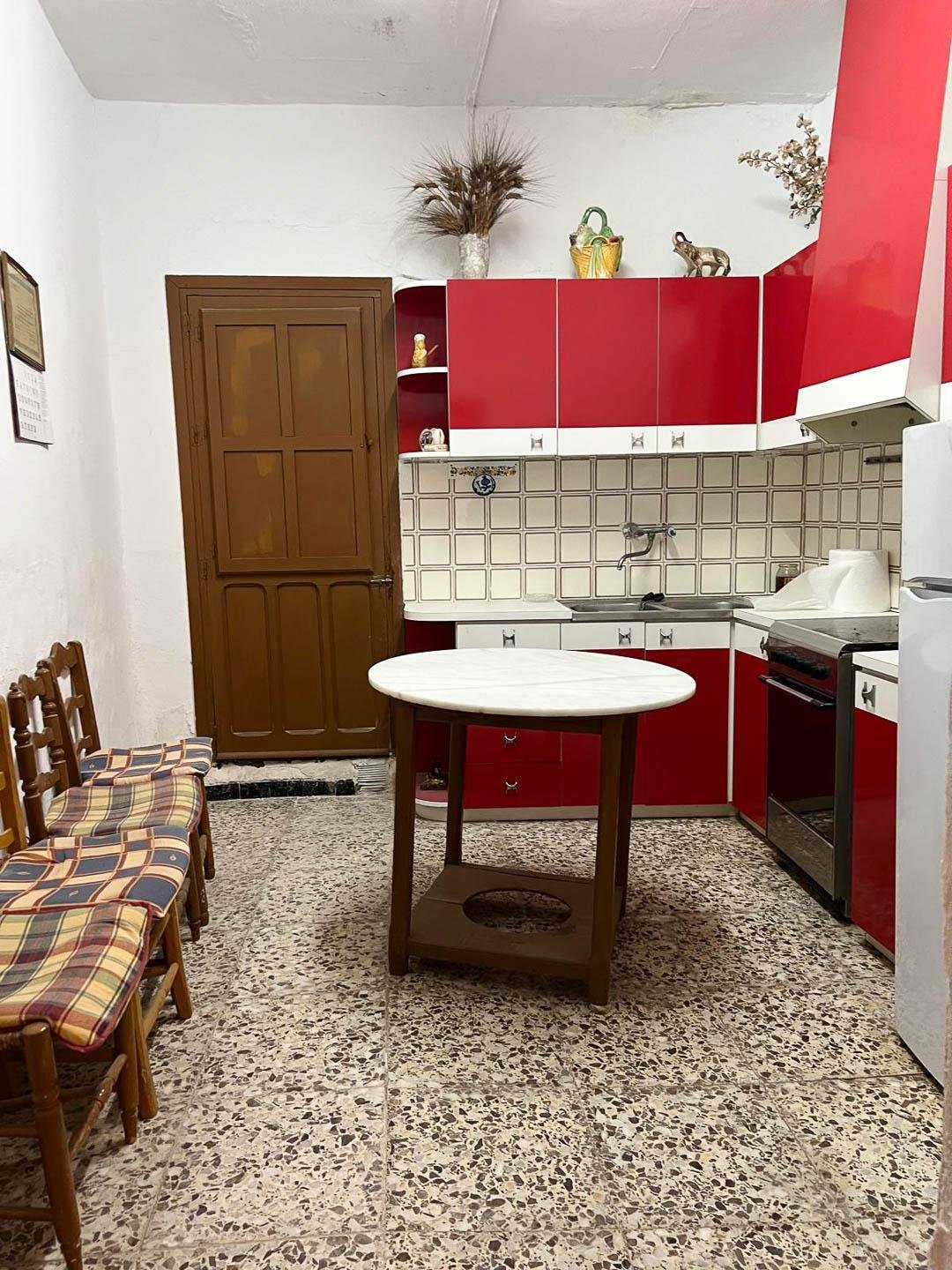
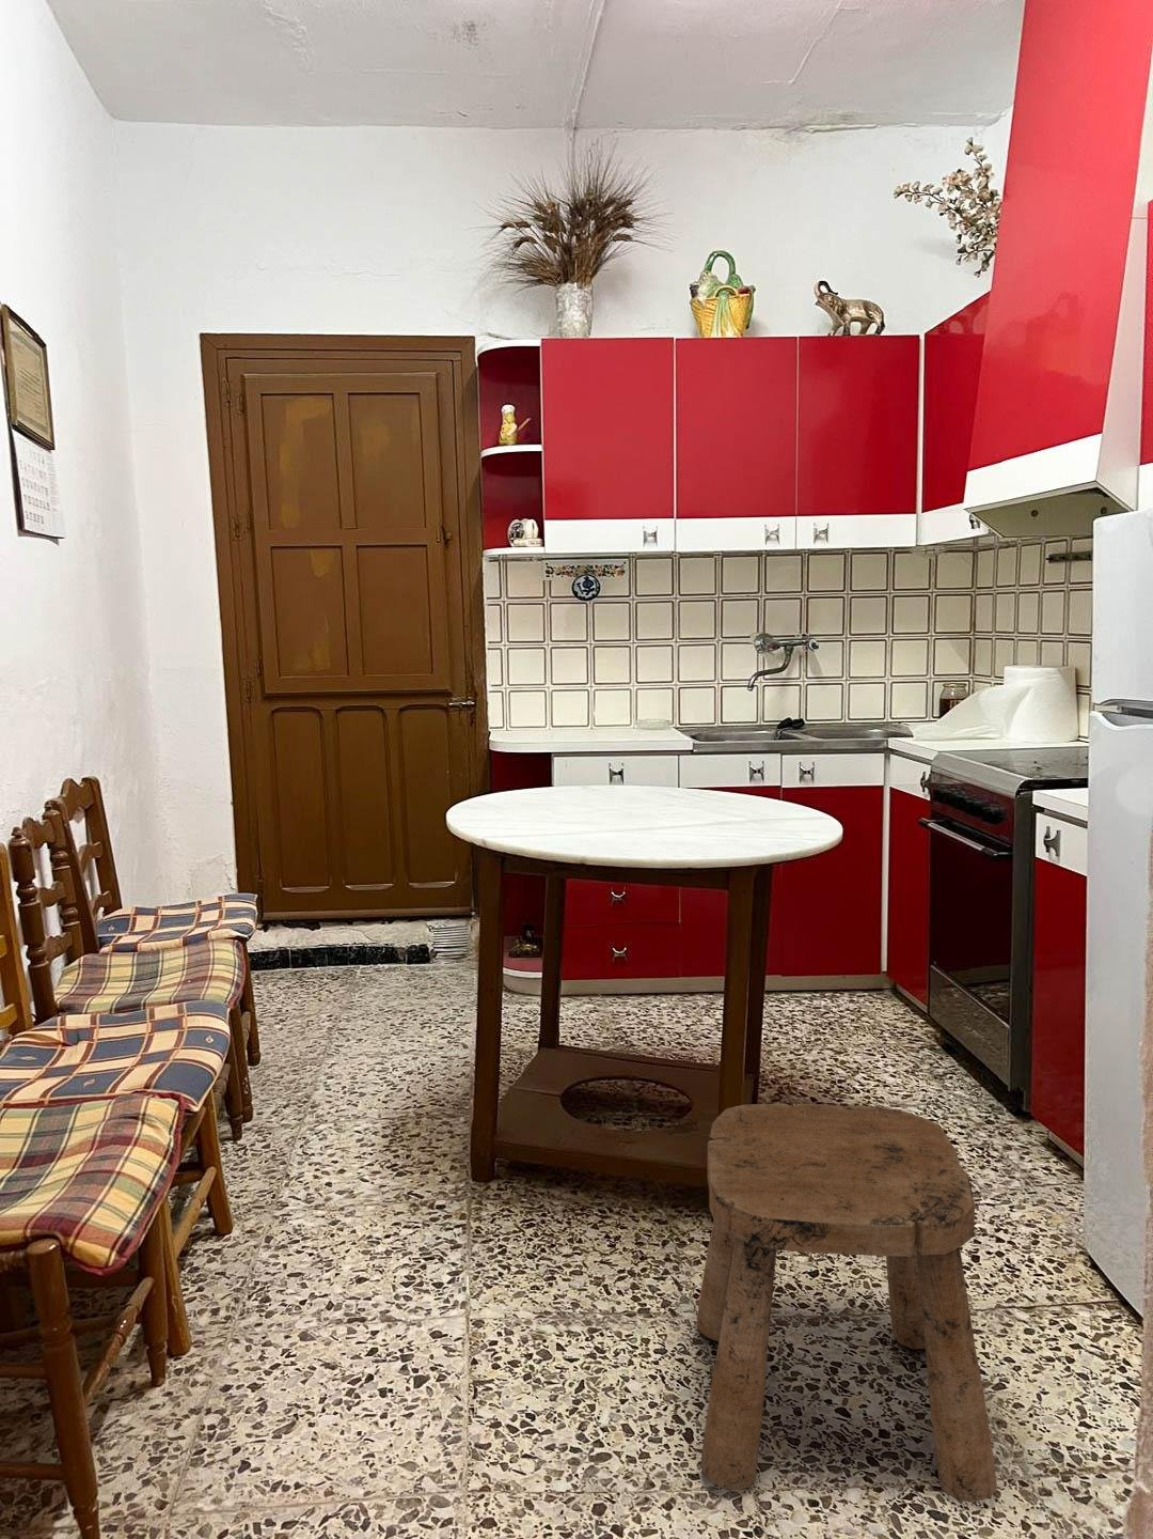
+ stool (831, 1253)
